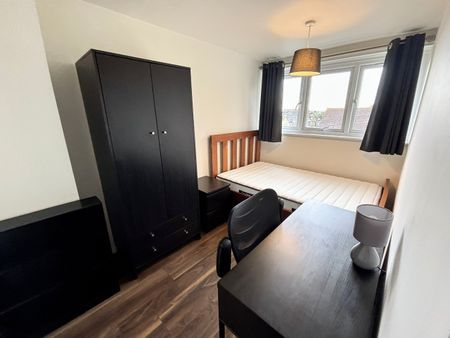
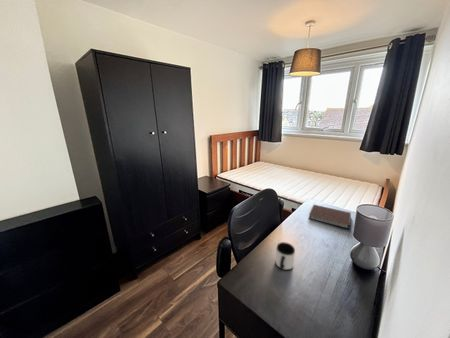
+ mug (284, 258)
+ notebook (329, 215)
